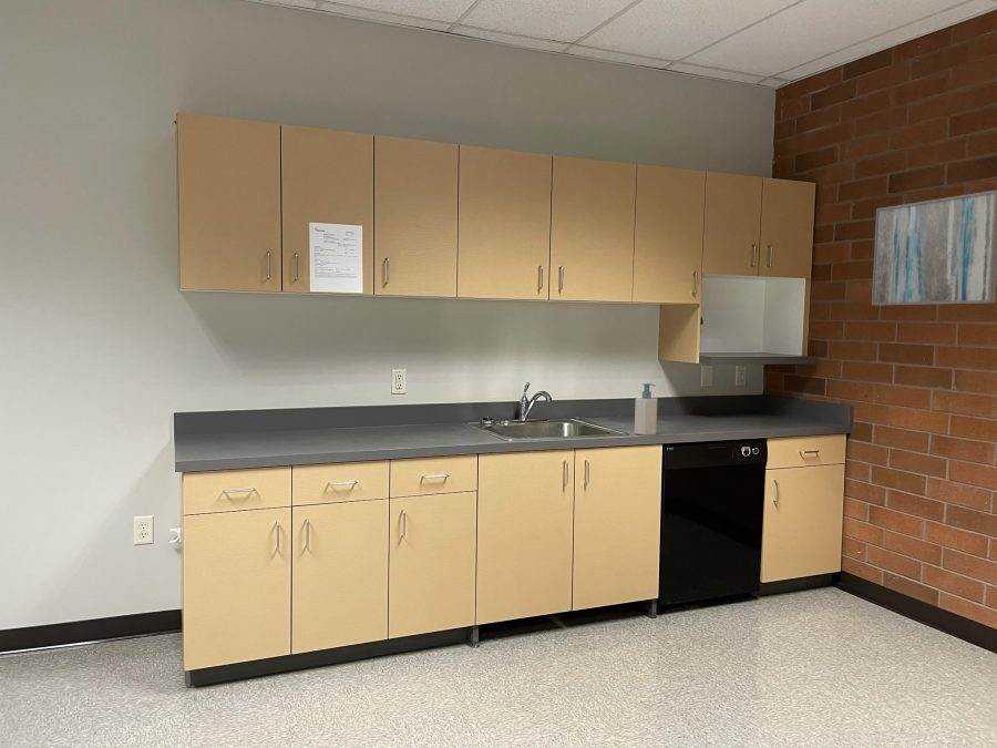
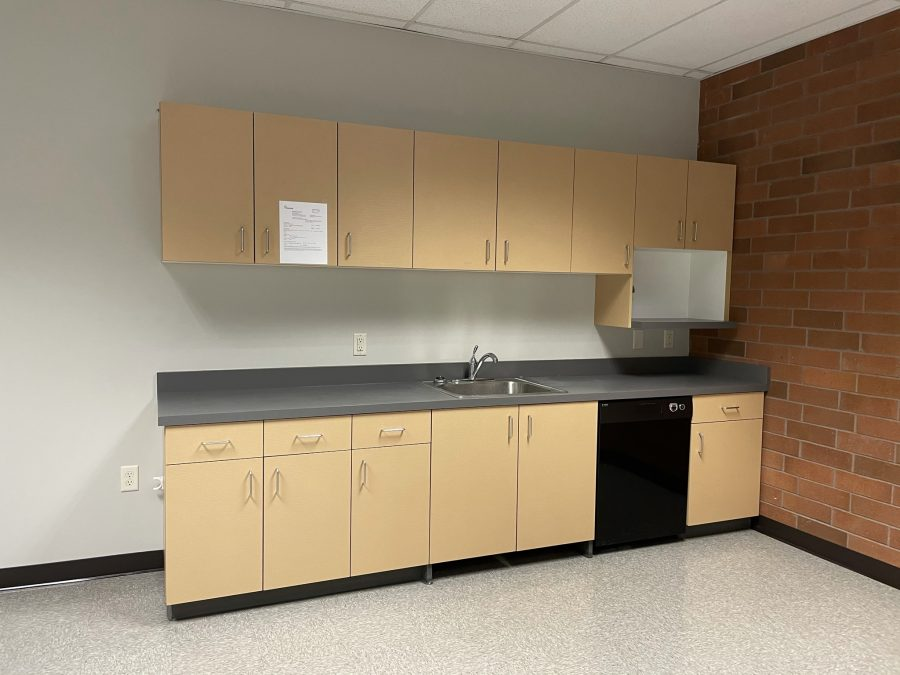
- soap bottle (646, 408)
- wall art (932, 252)
